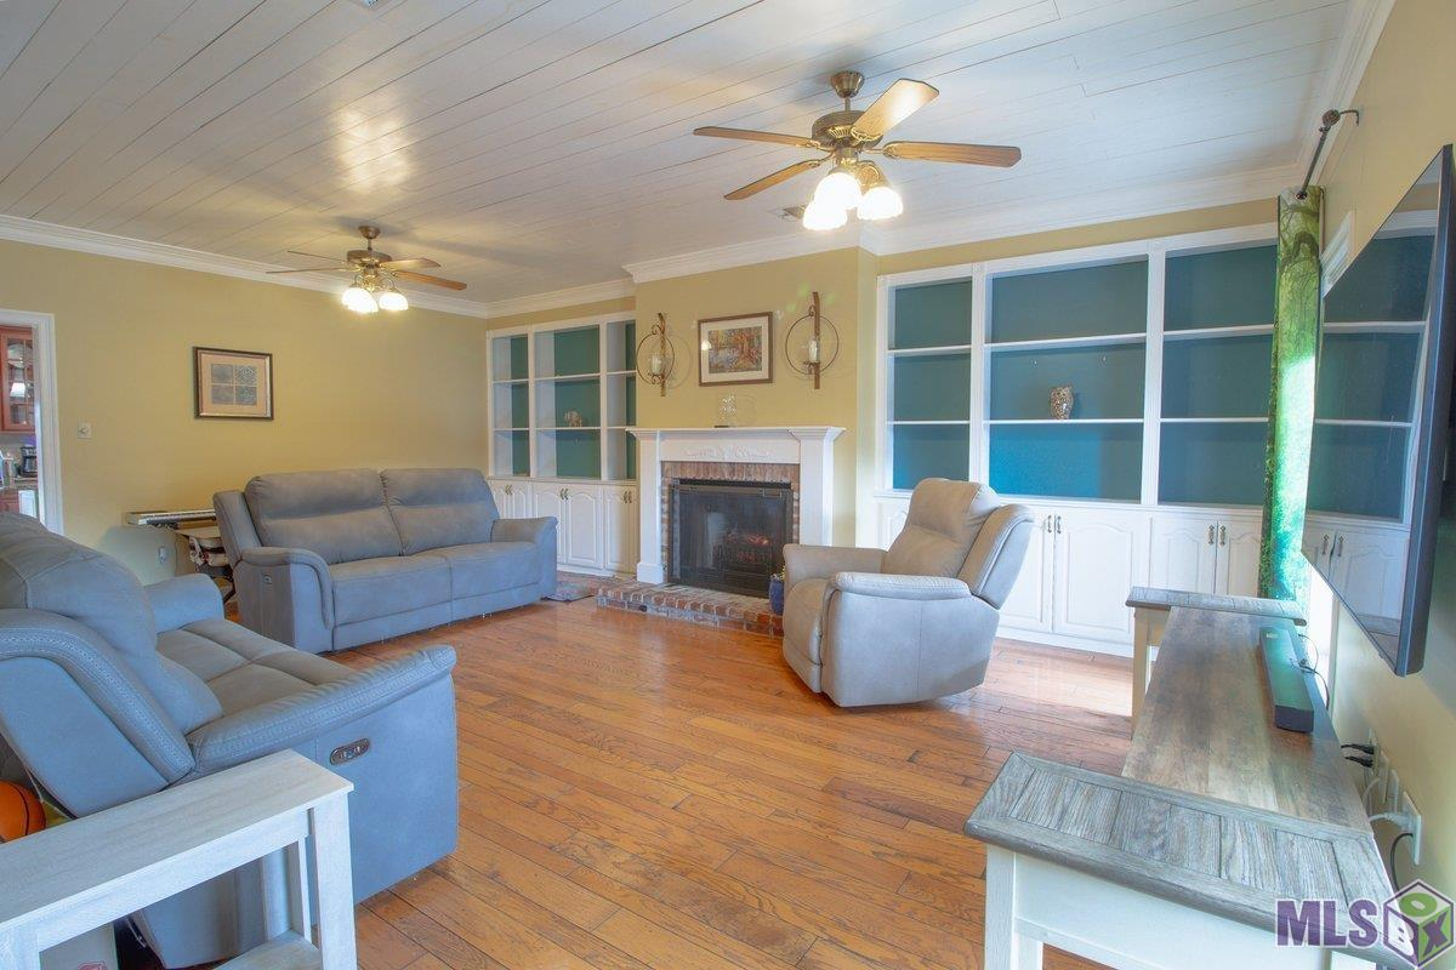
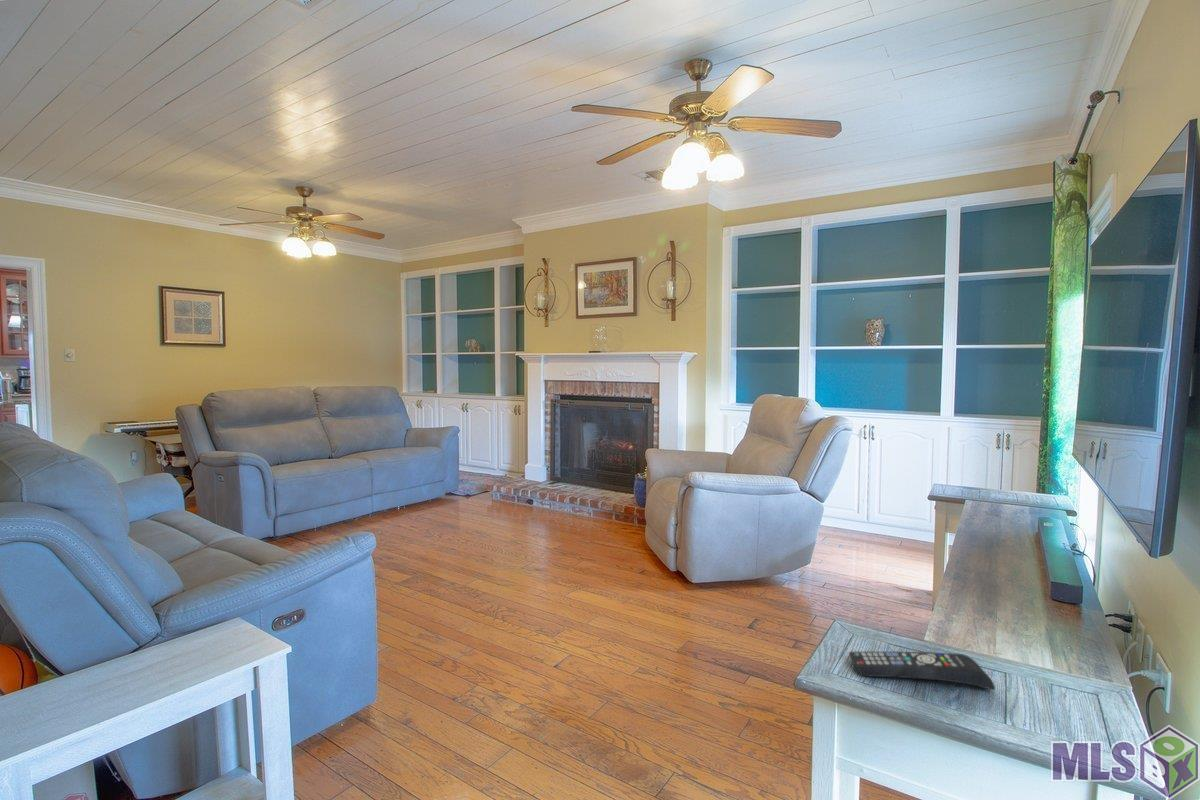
+ remote control (918, 666)
